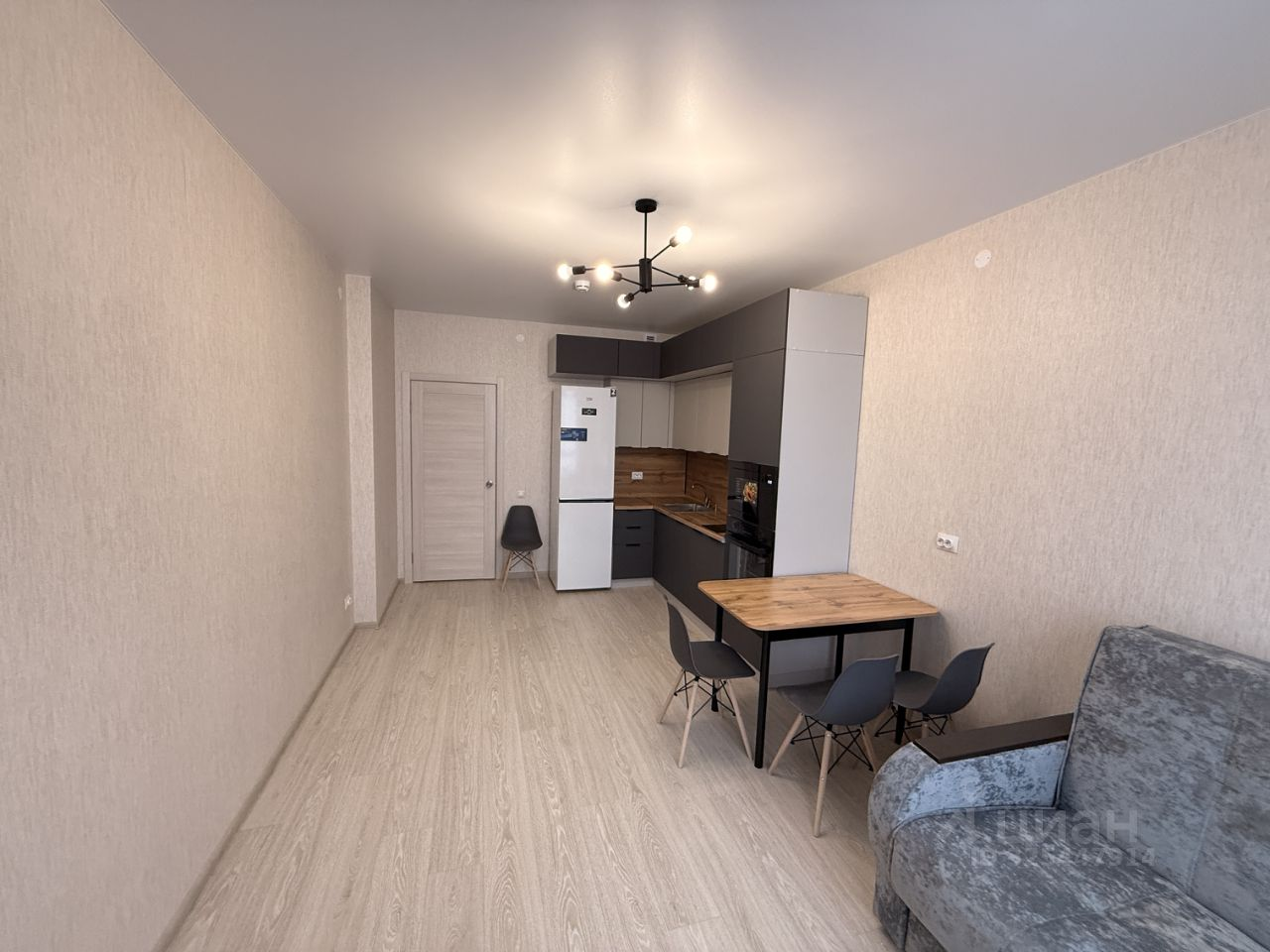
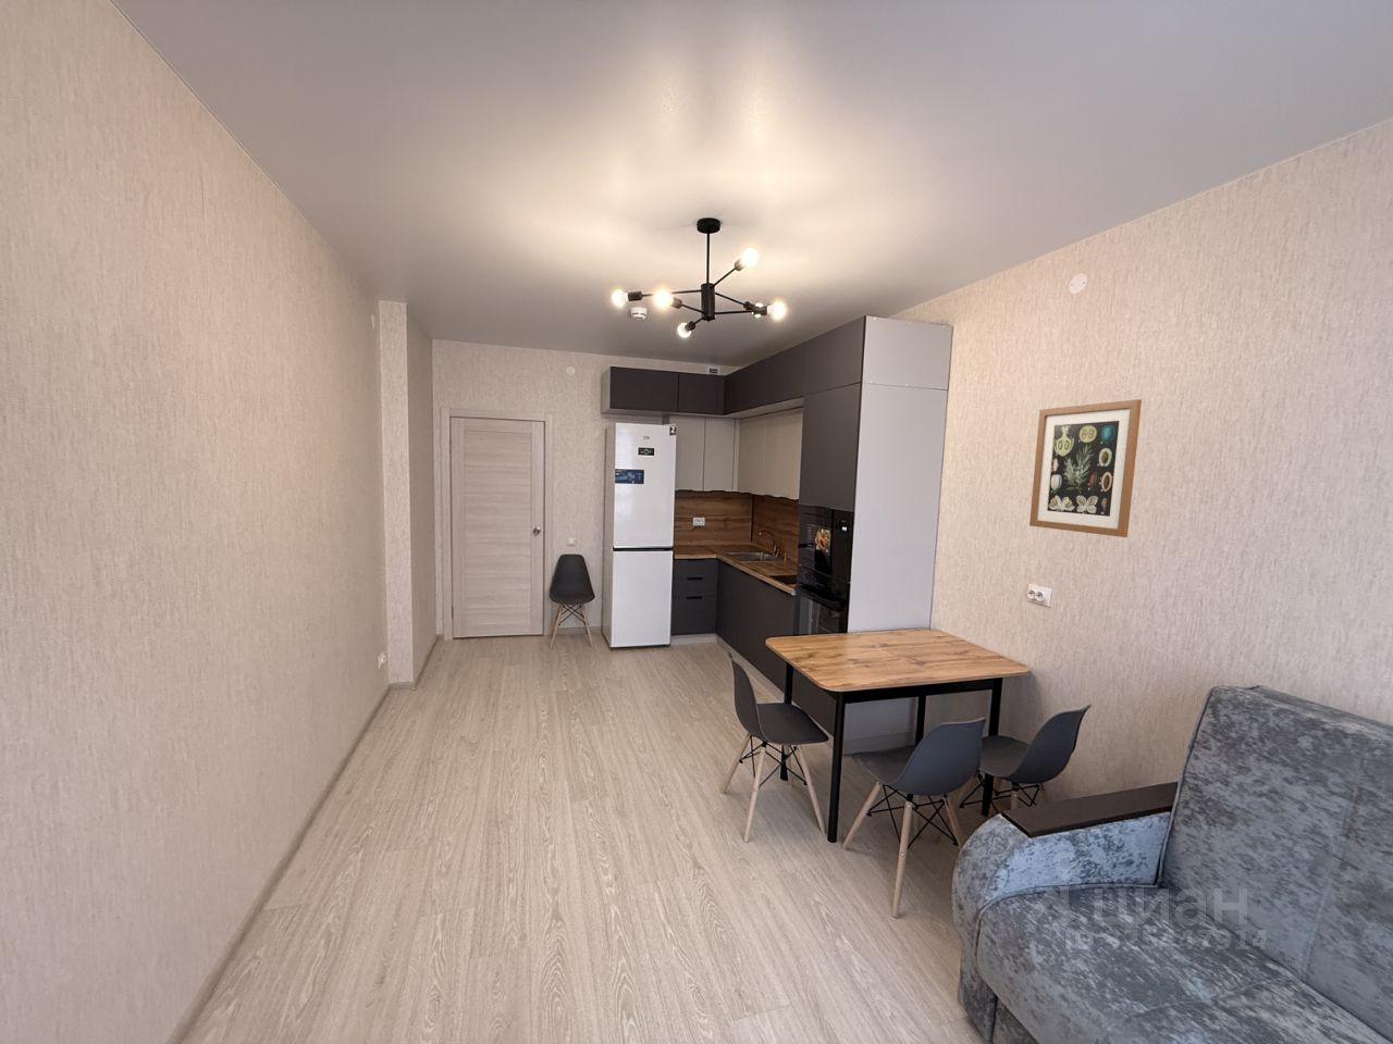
+ wall art (1079, 468)
